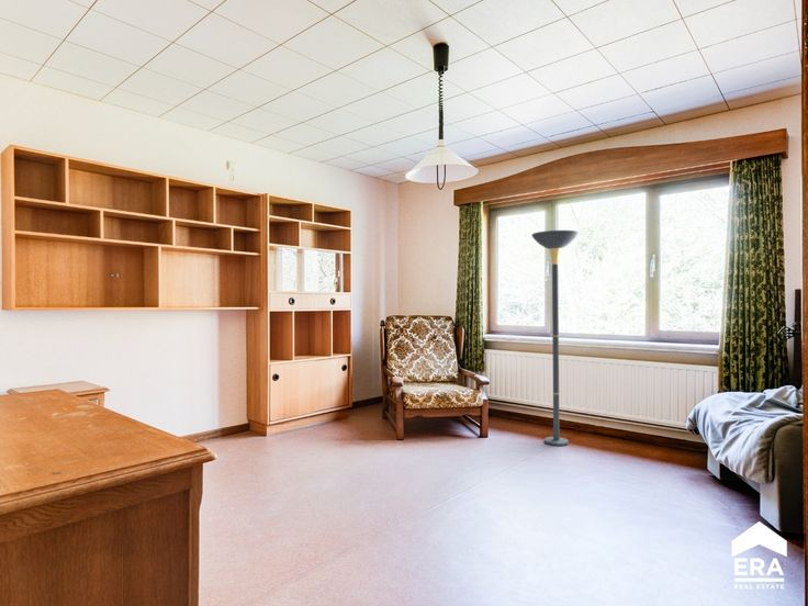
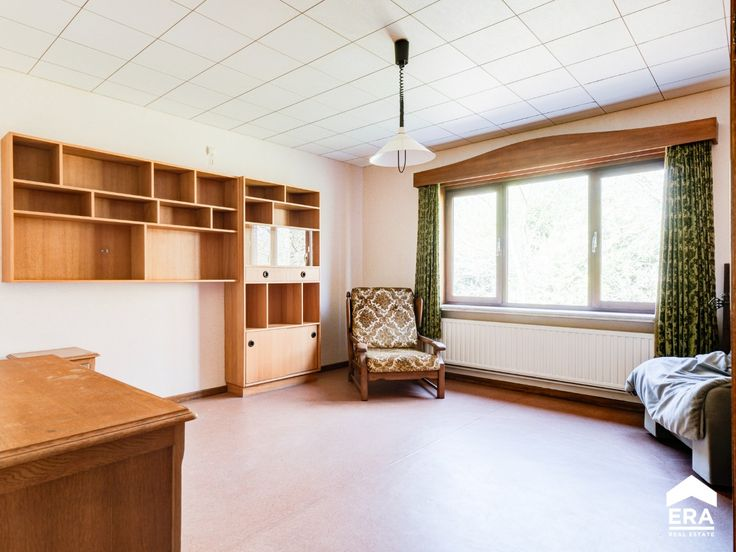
- floor lamp (556, 337)
